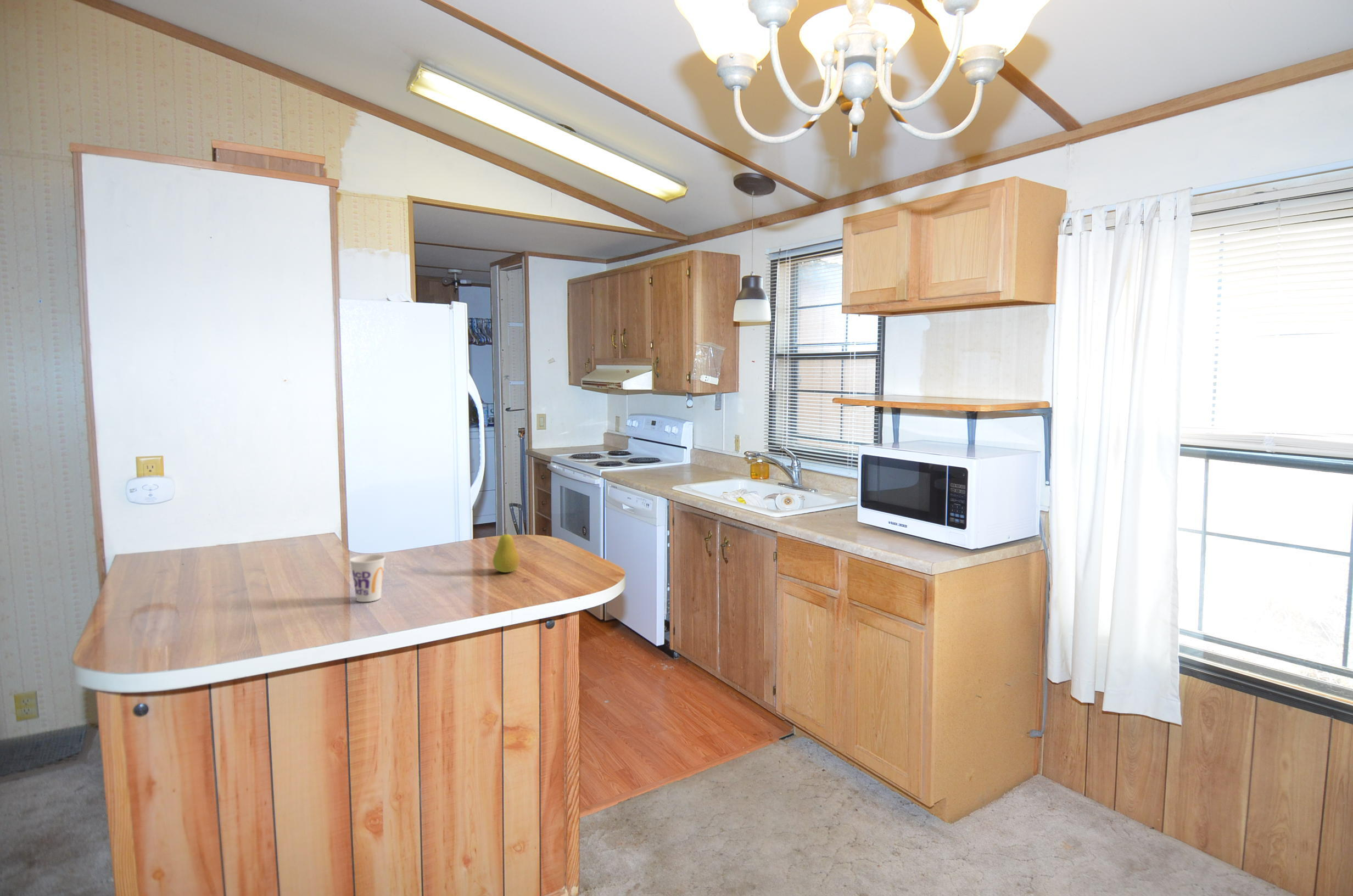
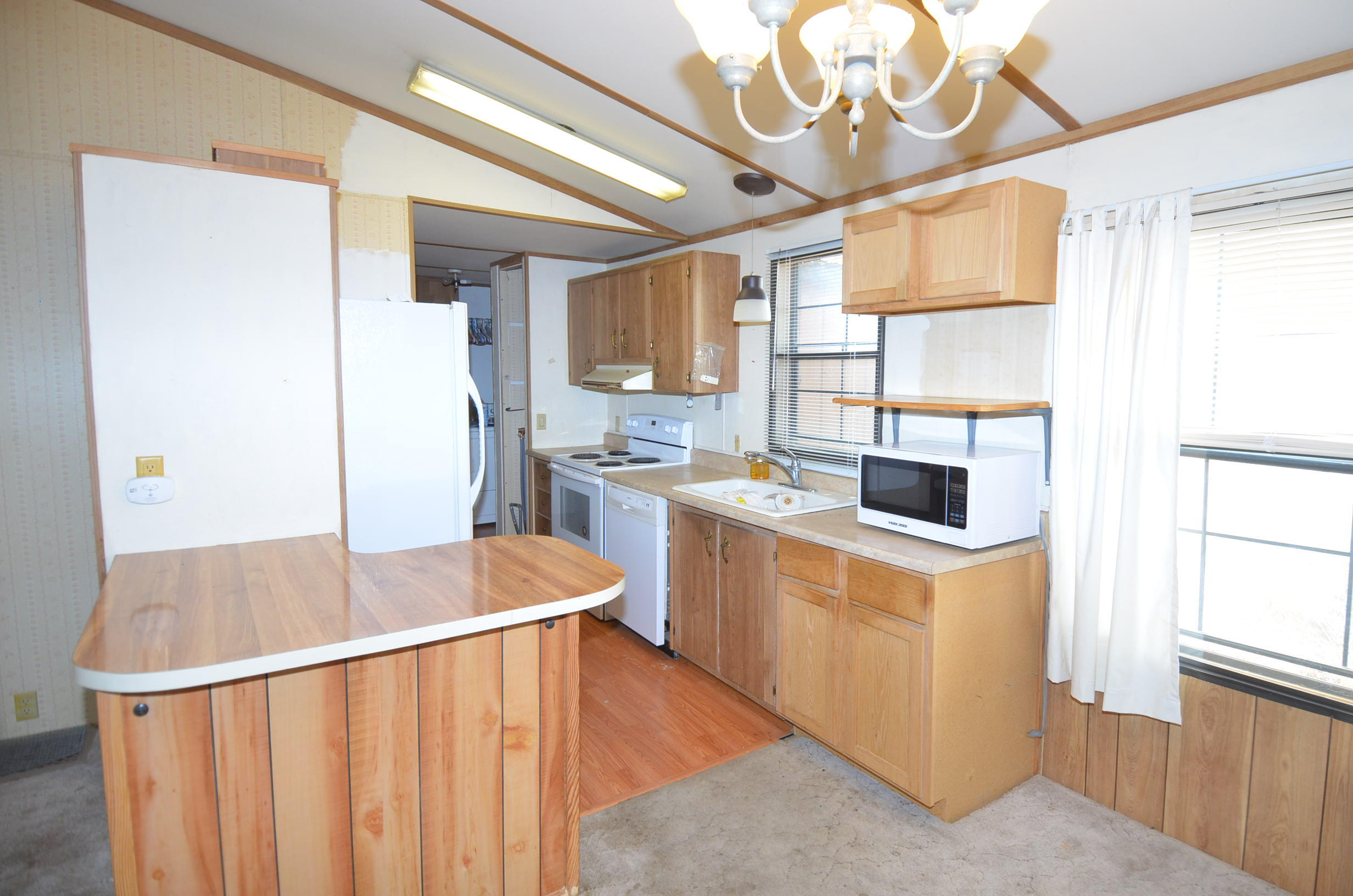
- cup (368, 578)
- fruit (506, 550)
